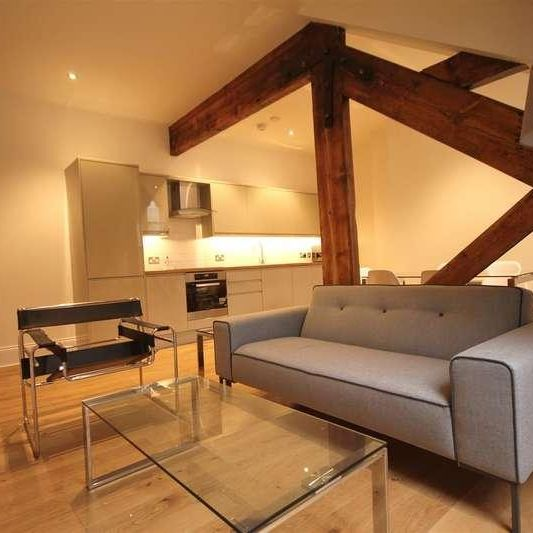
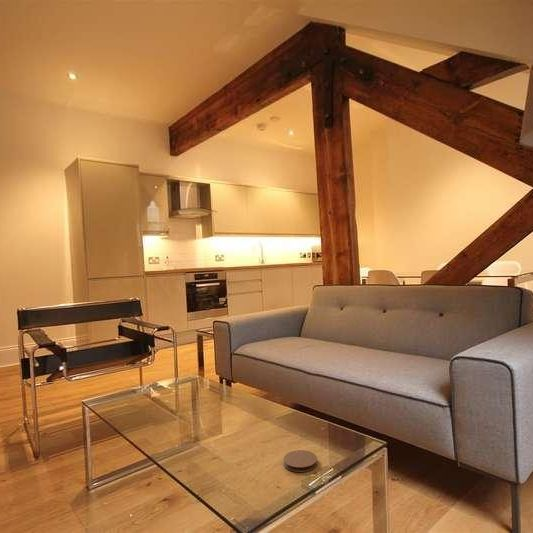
+ coaster (300, 460)
